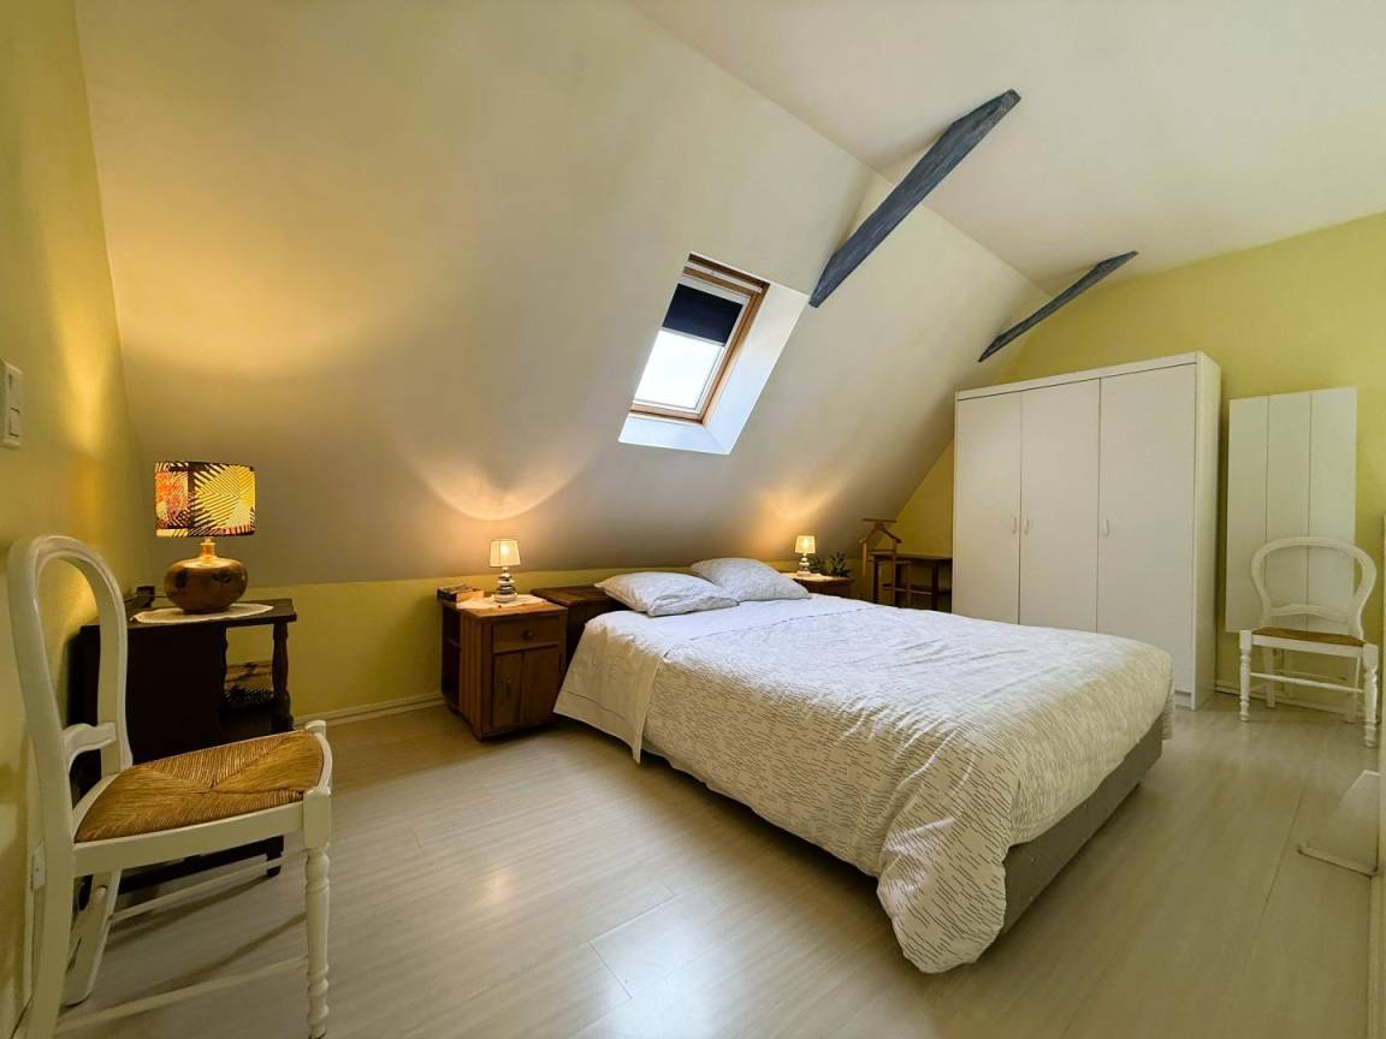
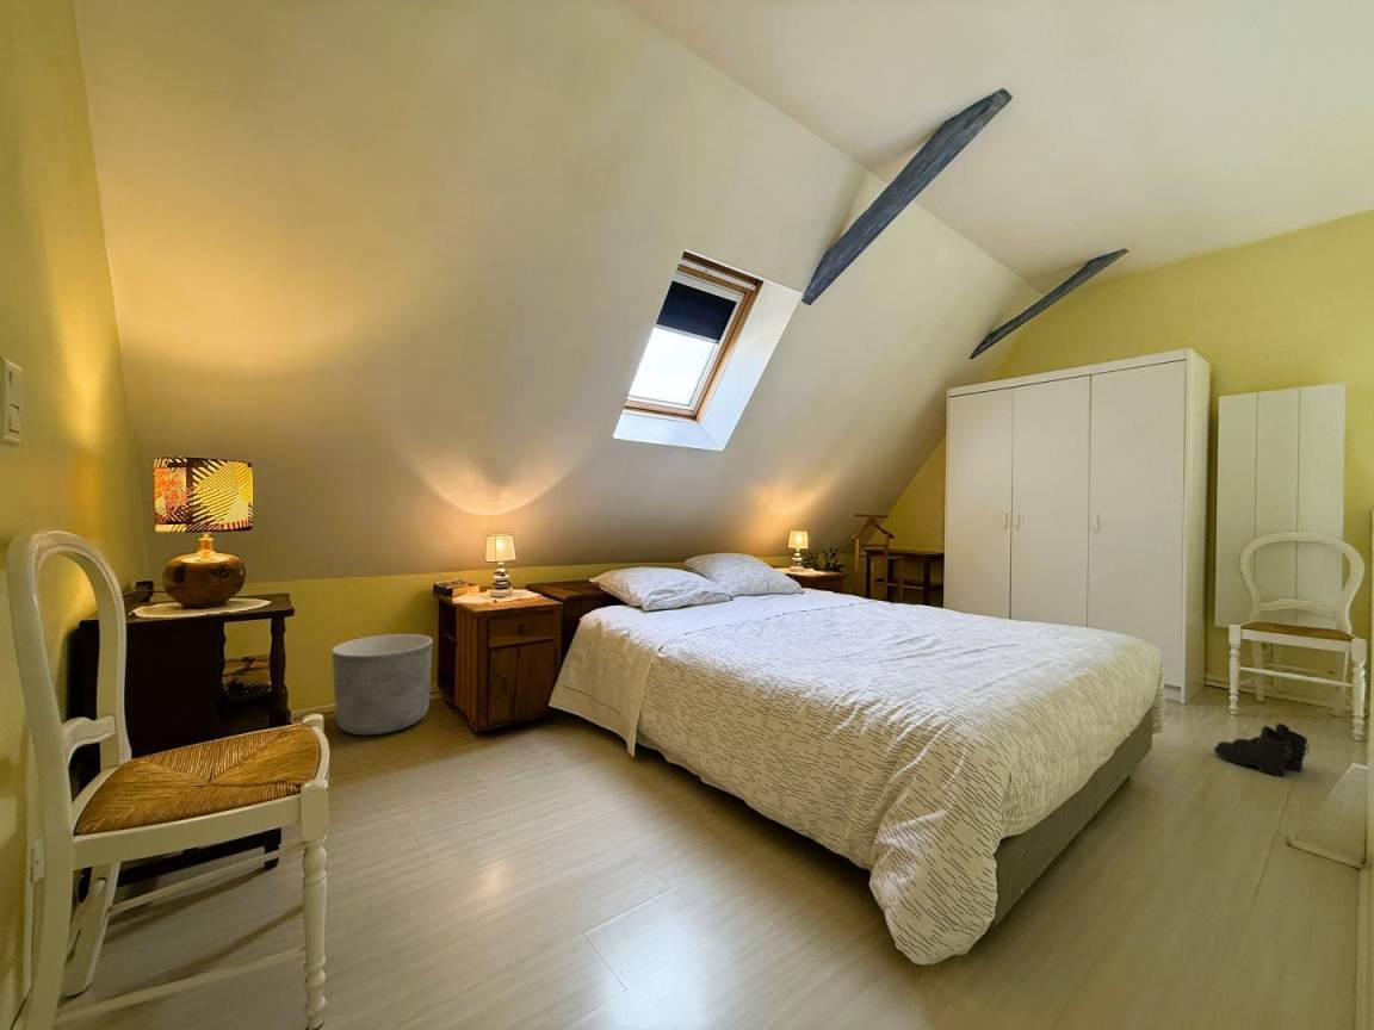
+ boots (1258, 742)
+ planter (384, 683)
